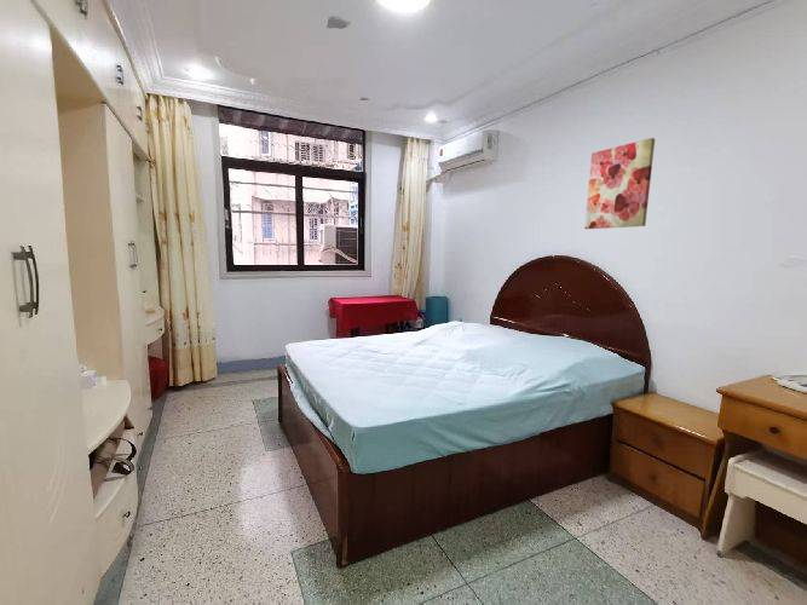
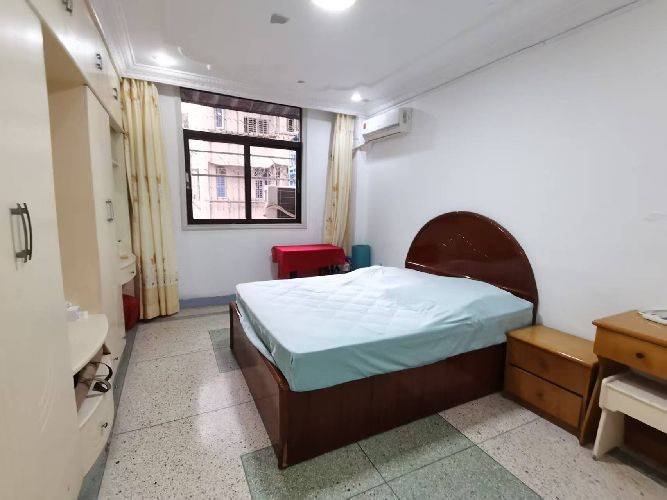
- wall art (616, 186)
